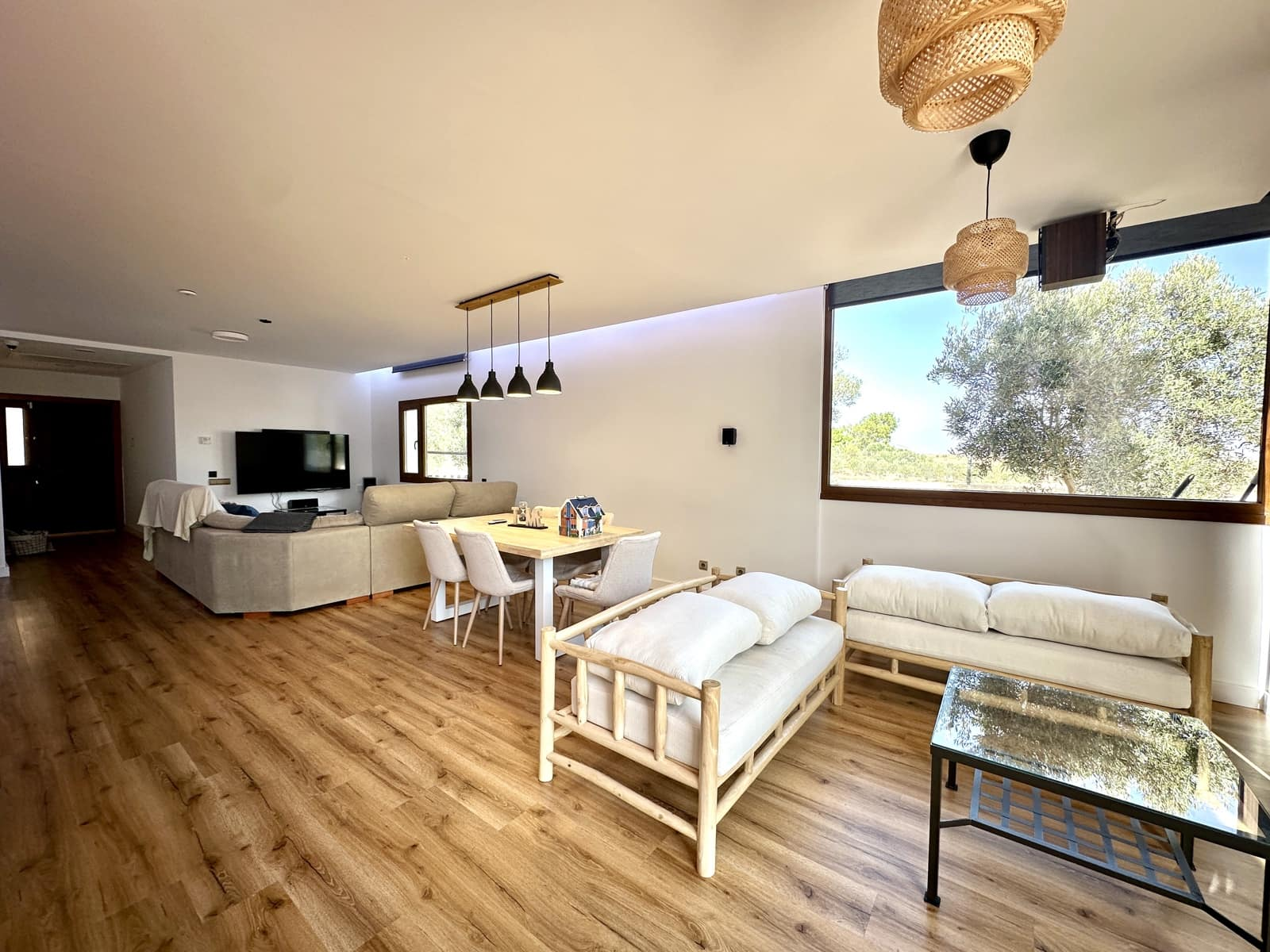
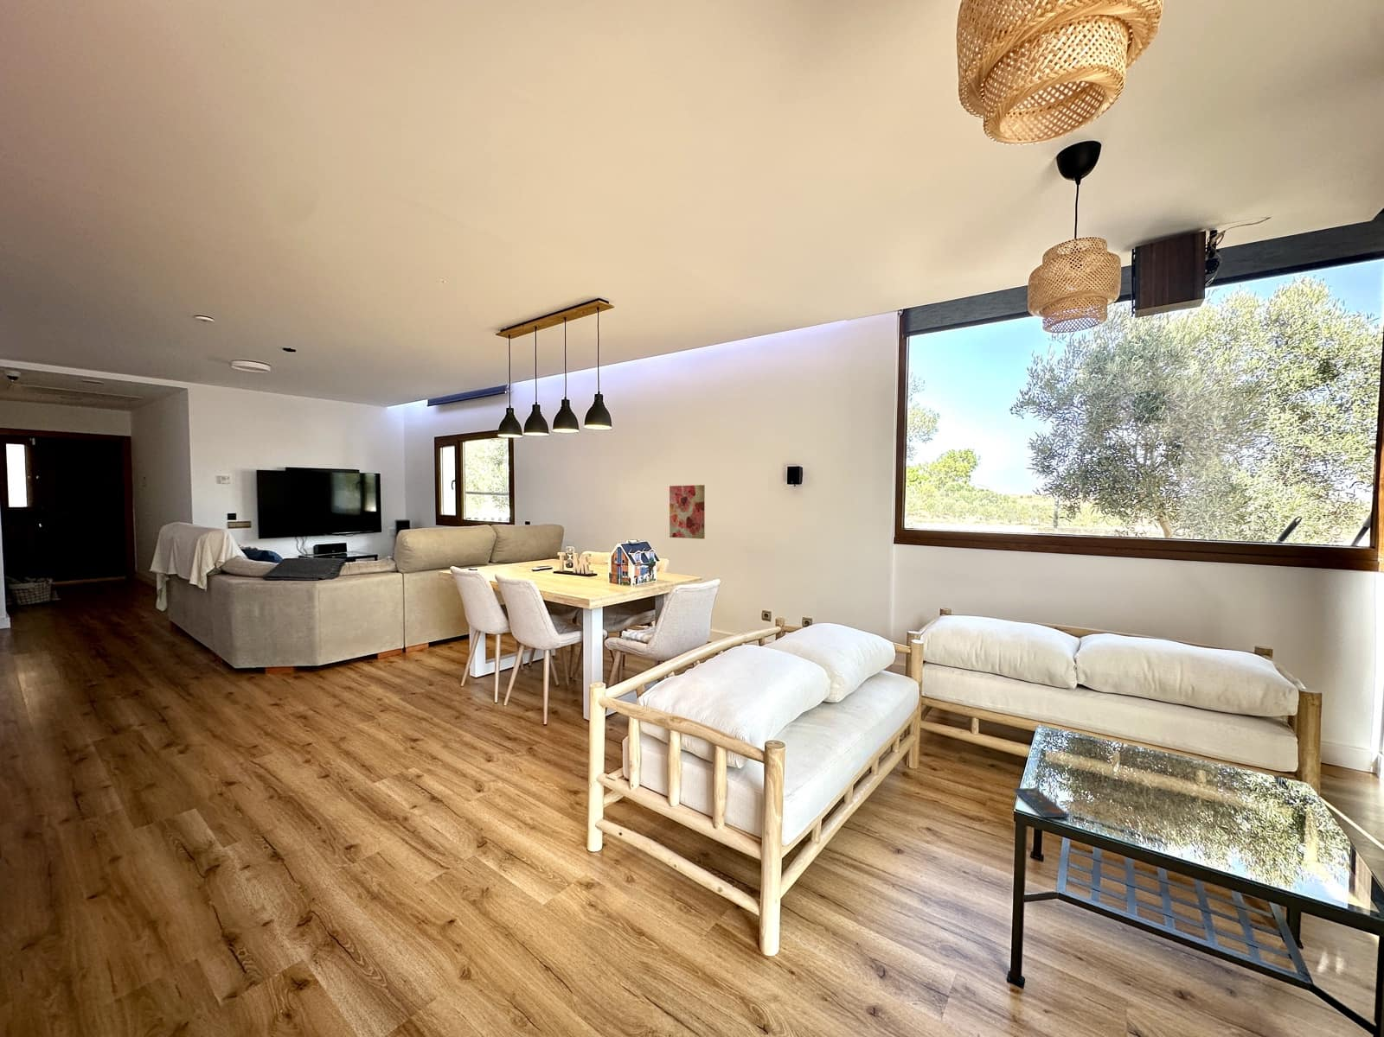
+ wall art (685, 512)
+ smartphone (1040, 802)
